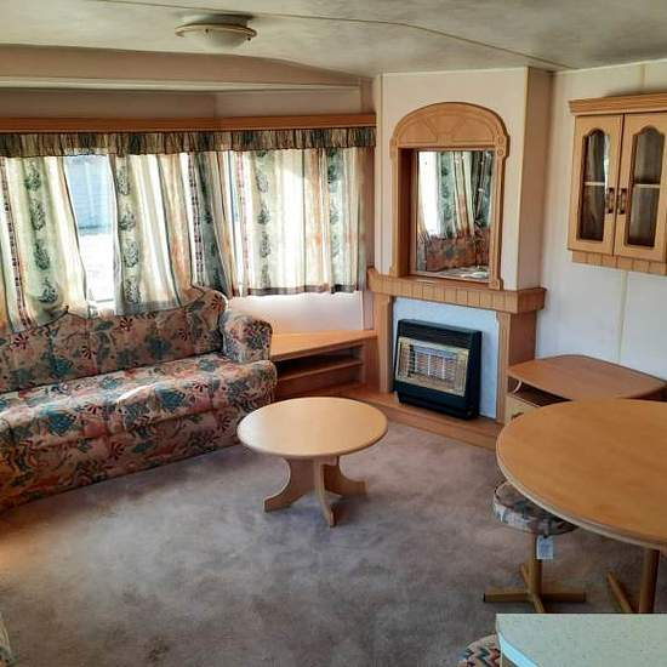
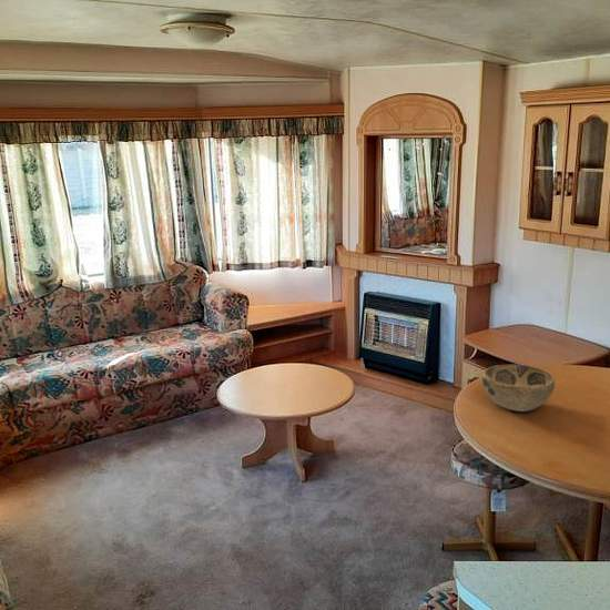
+ decorative bowl (517, 390)
